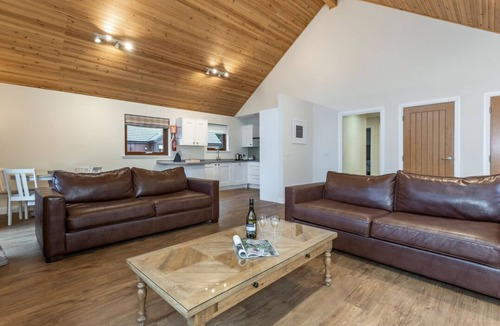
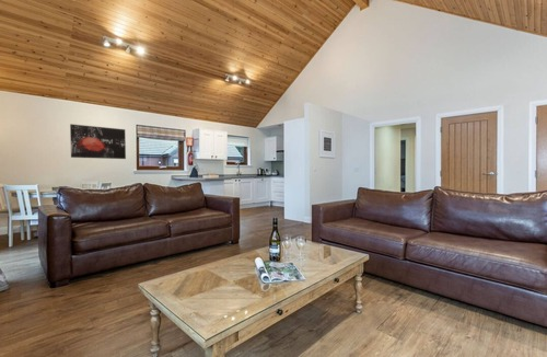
+ wall art (100, 142)
